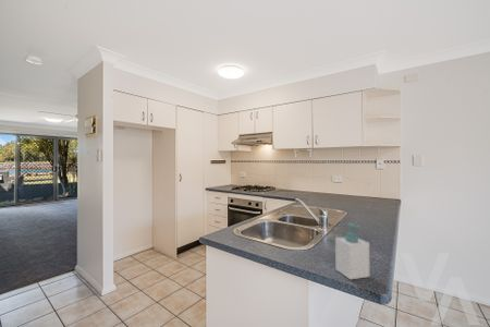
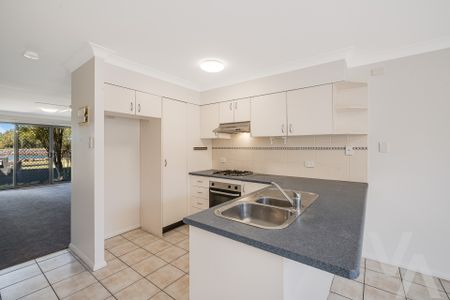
- soap bottle (352, 249)
